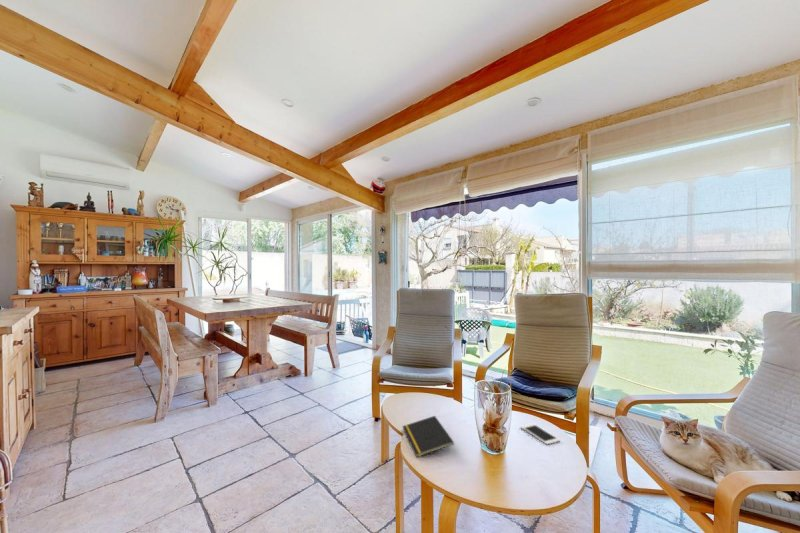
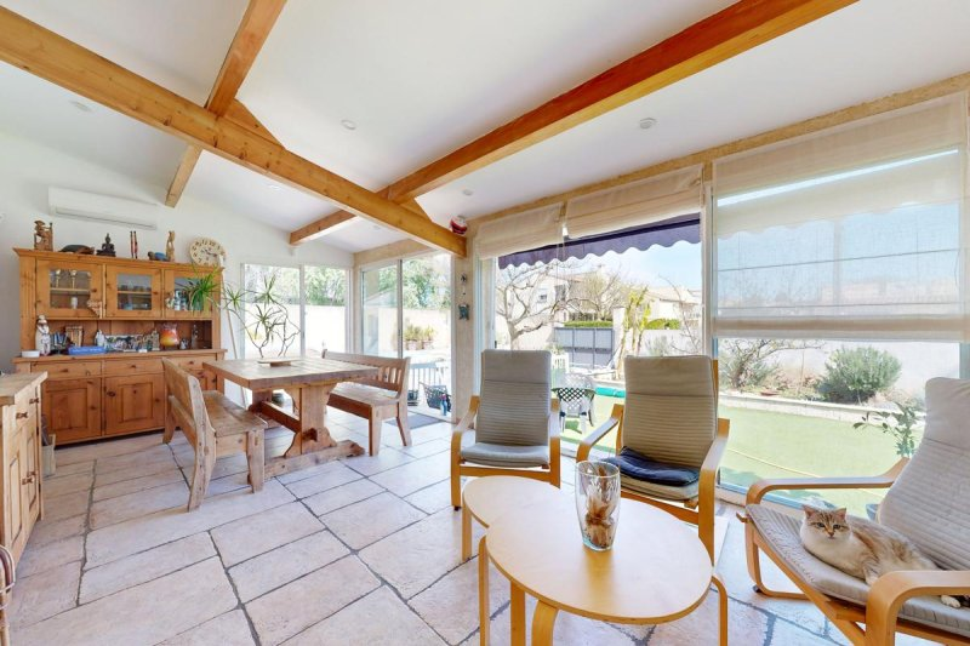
- notepad (426, 434)
- cell phone (539, 433)
